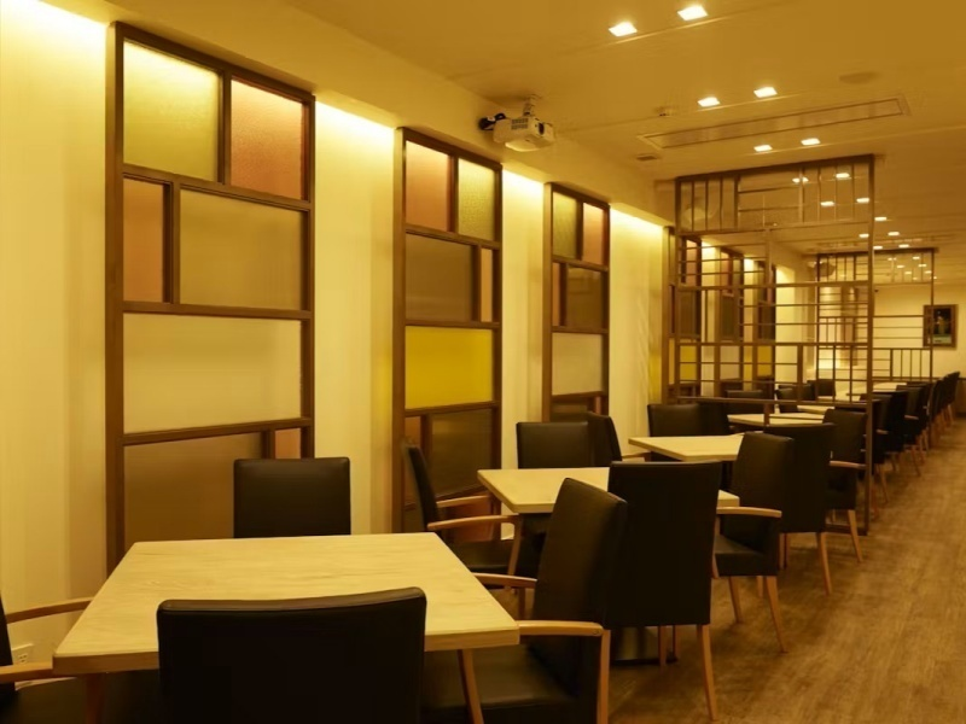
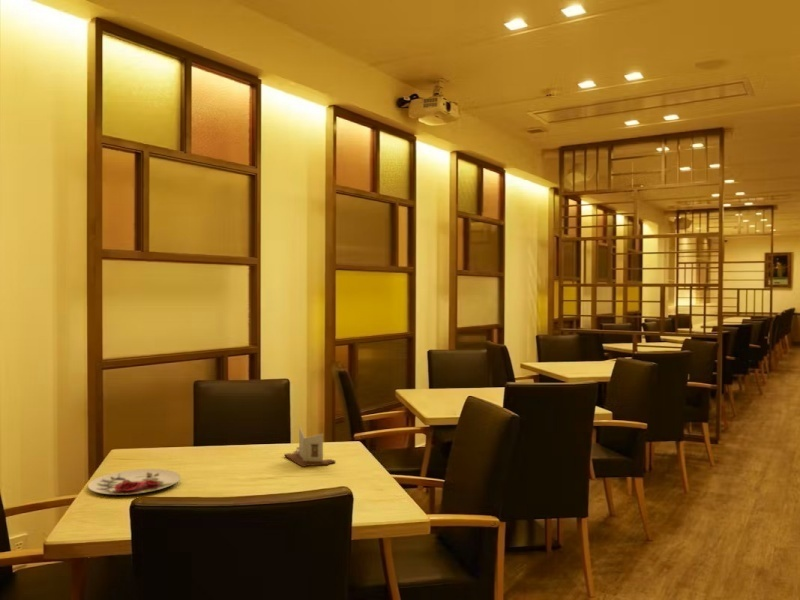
+ plate (135, 480)
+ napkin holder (310, 442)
